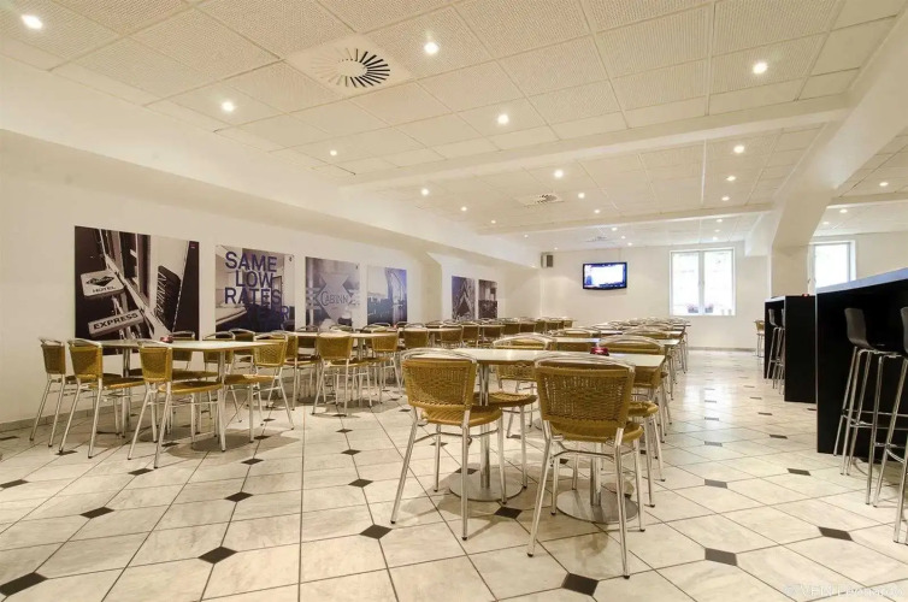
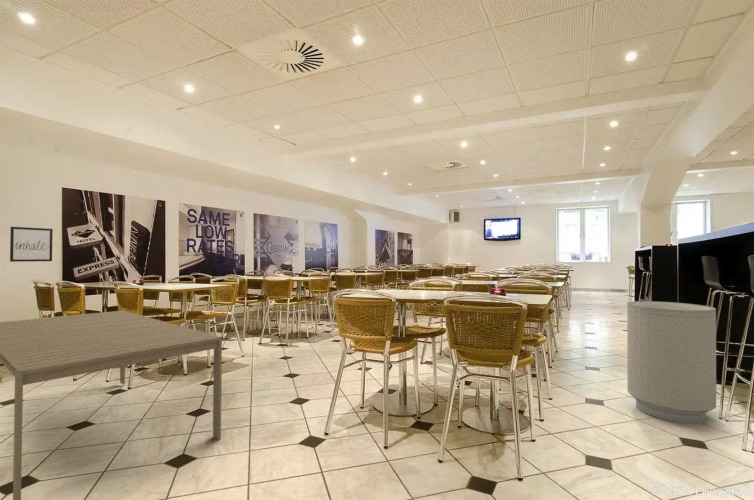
+ trash can (669, 358)
+ dining table (88, 372)
+ wall art (32, 244)
